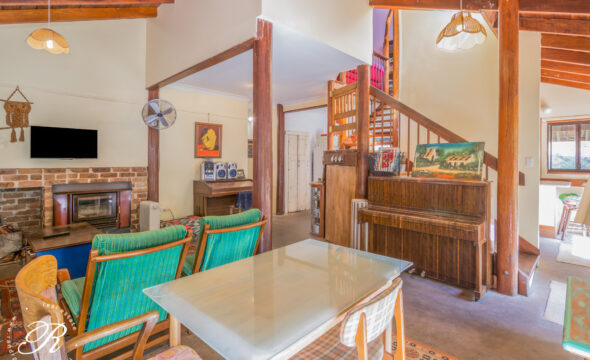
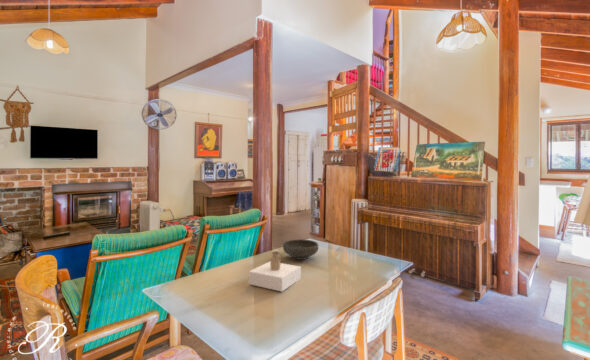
+ bowl (300, 250)
+ vase (275, 266)
